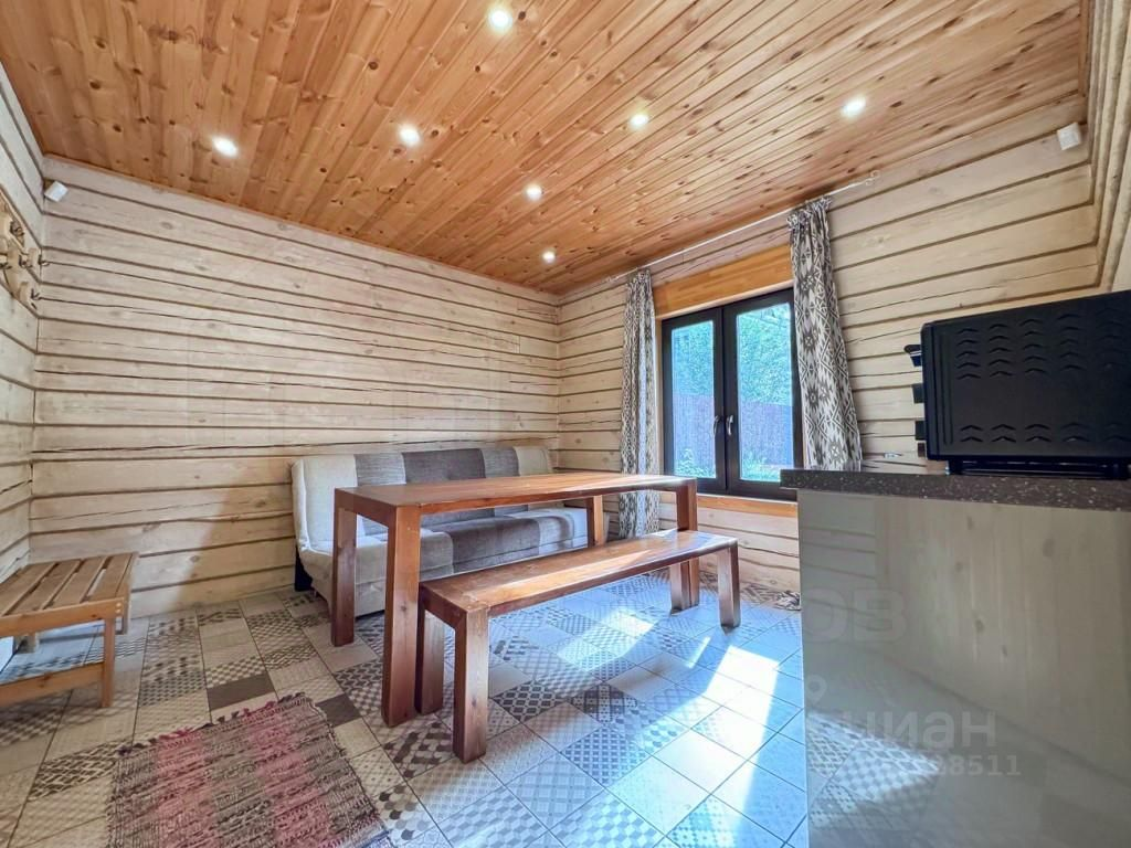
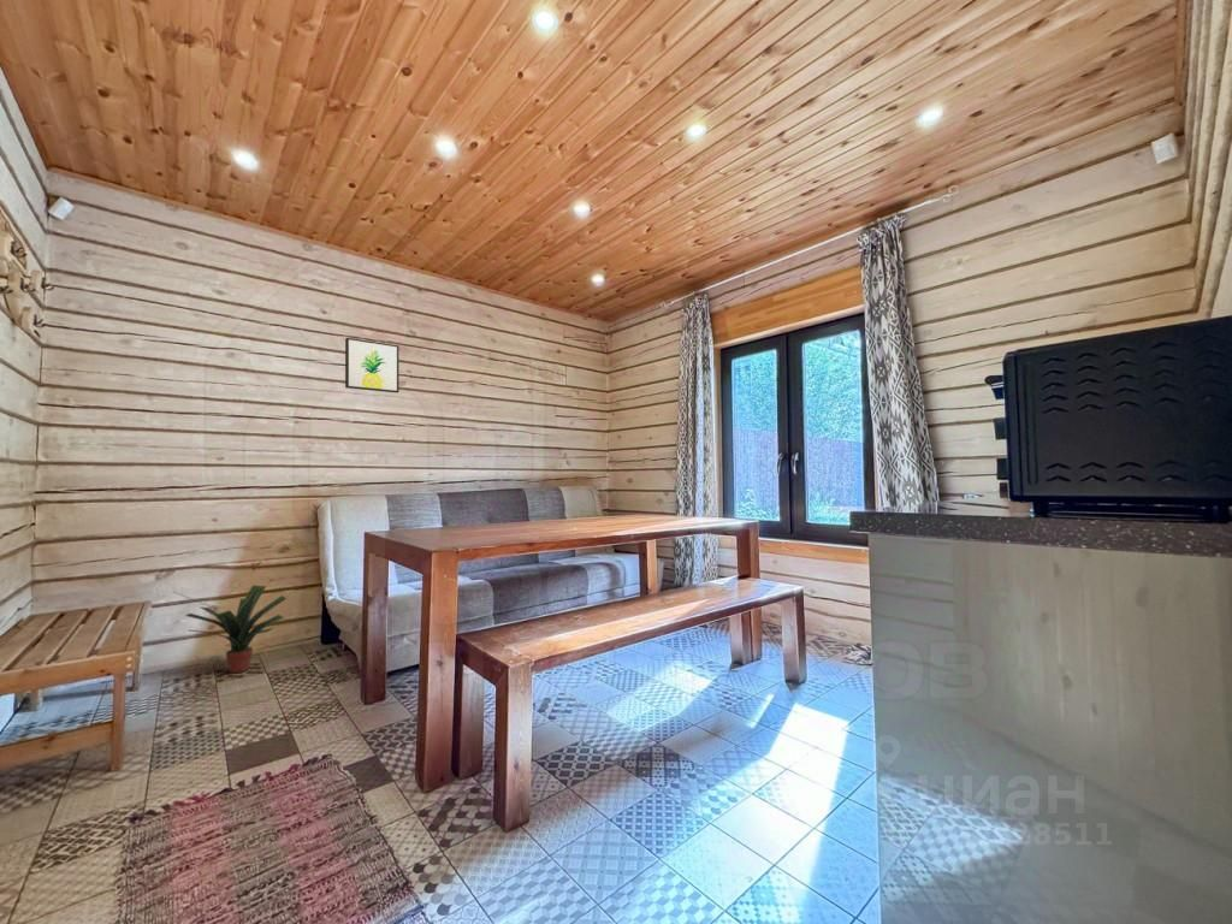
+ potted plant (232, 627)
+ wall art (372, 366)
